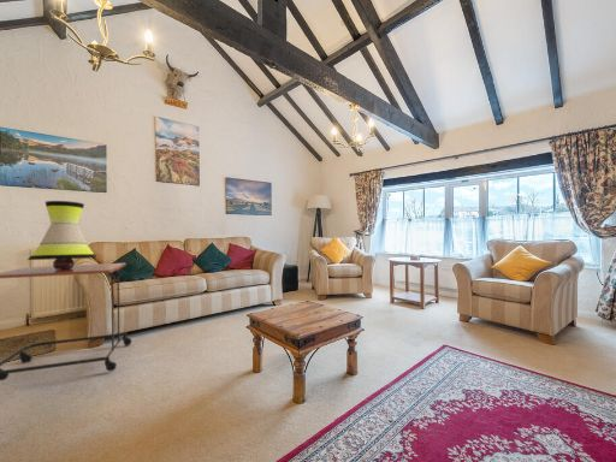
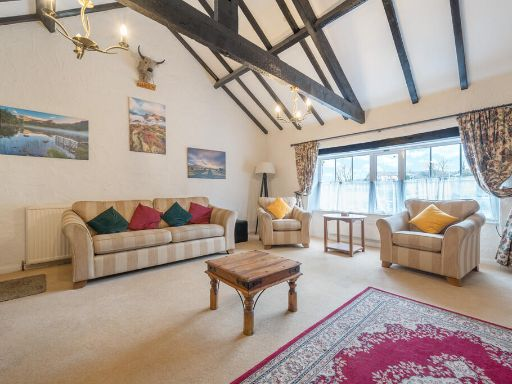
- table lamp (63, 236)
- side table (73, 338)
